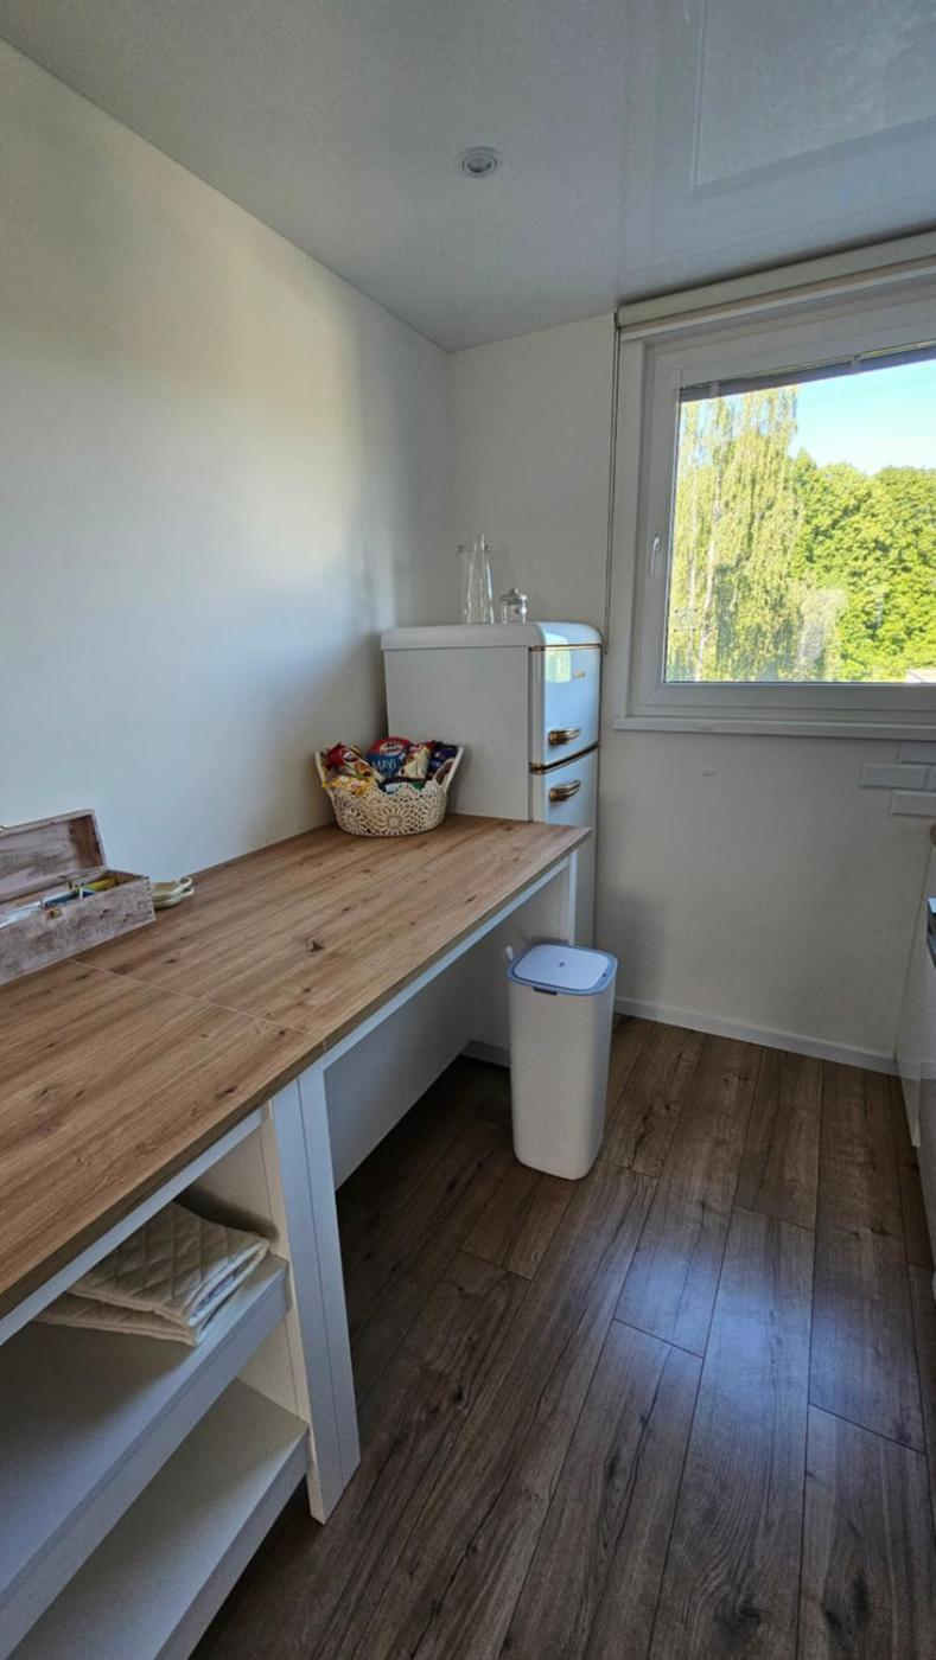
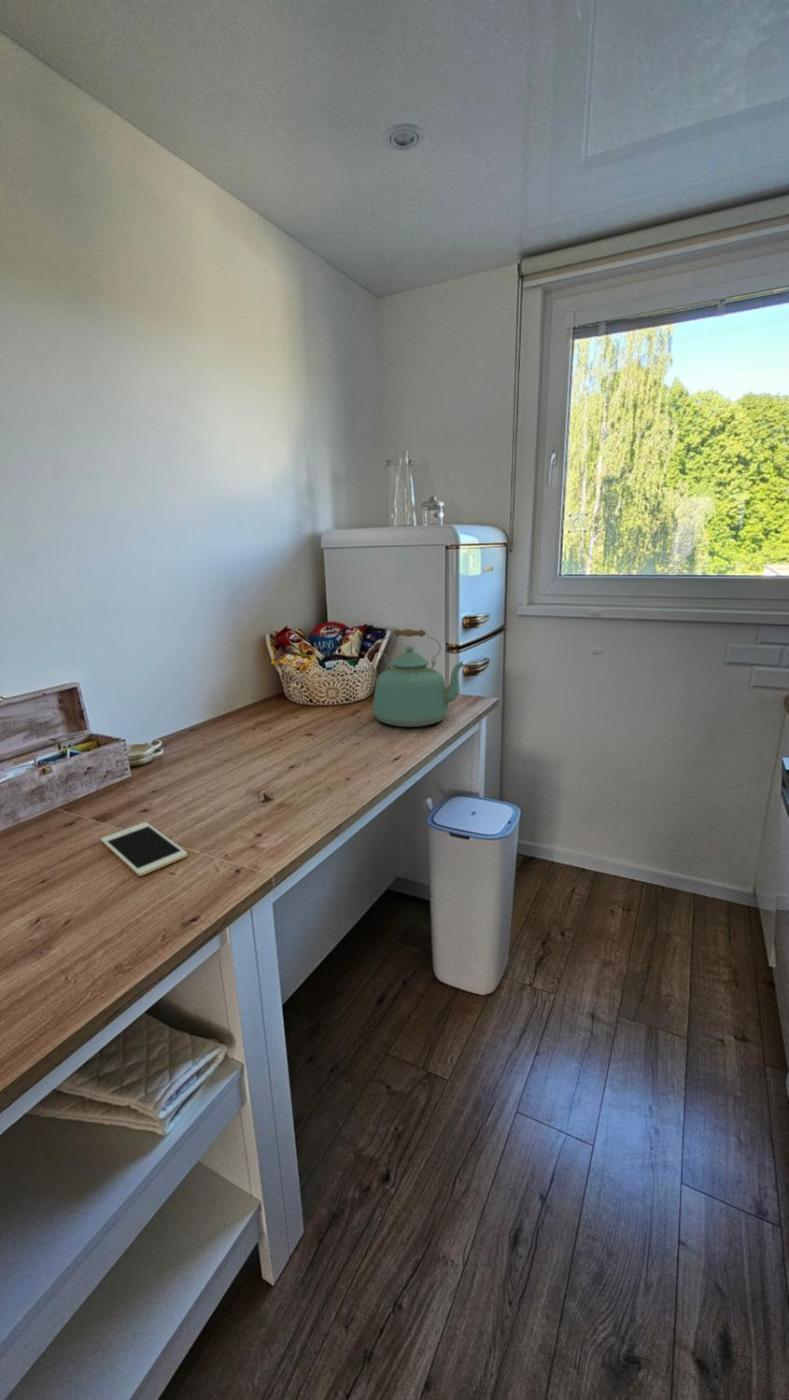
+ cell phone (143, 846)
+ kettle (417, 674)
